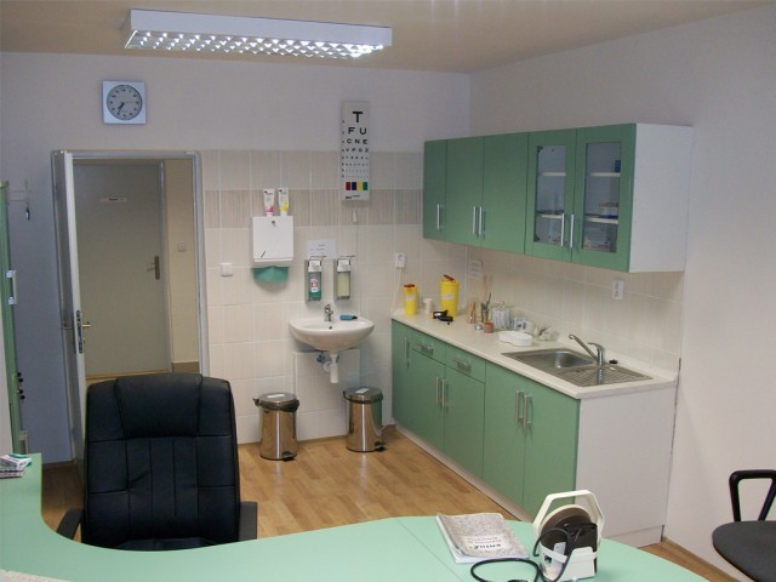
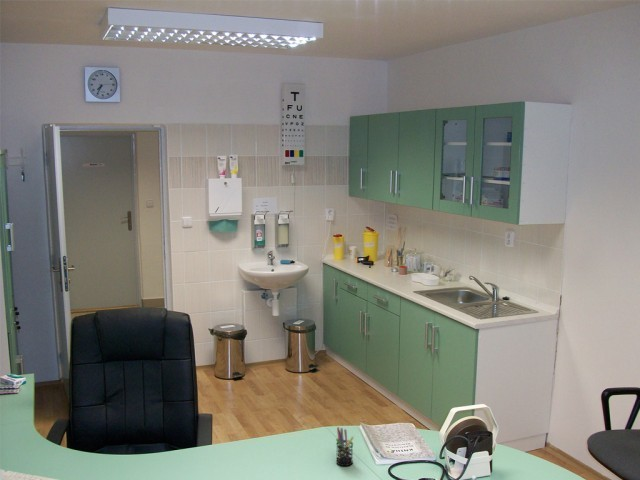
+ pen holder (342, 446)
